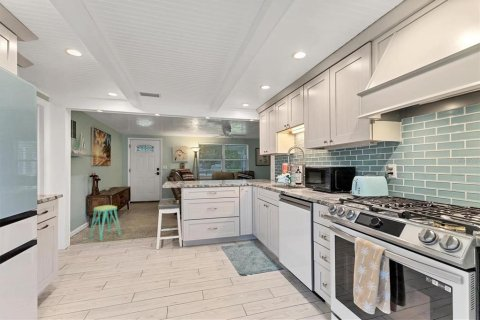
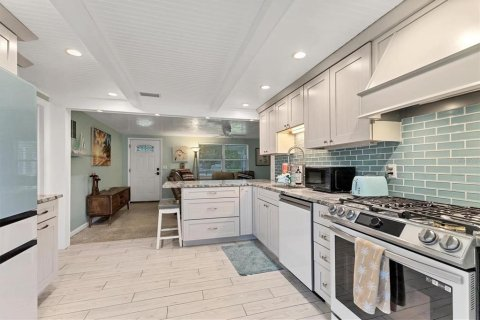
- stool (104, 221)
